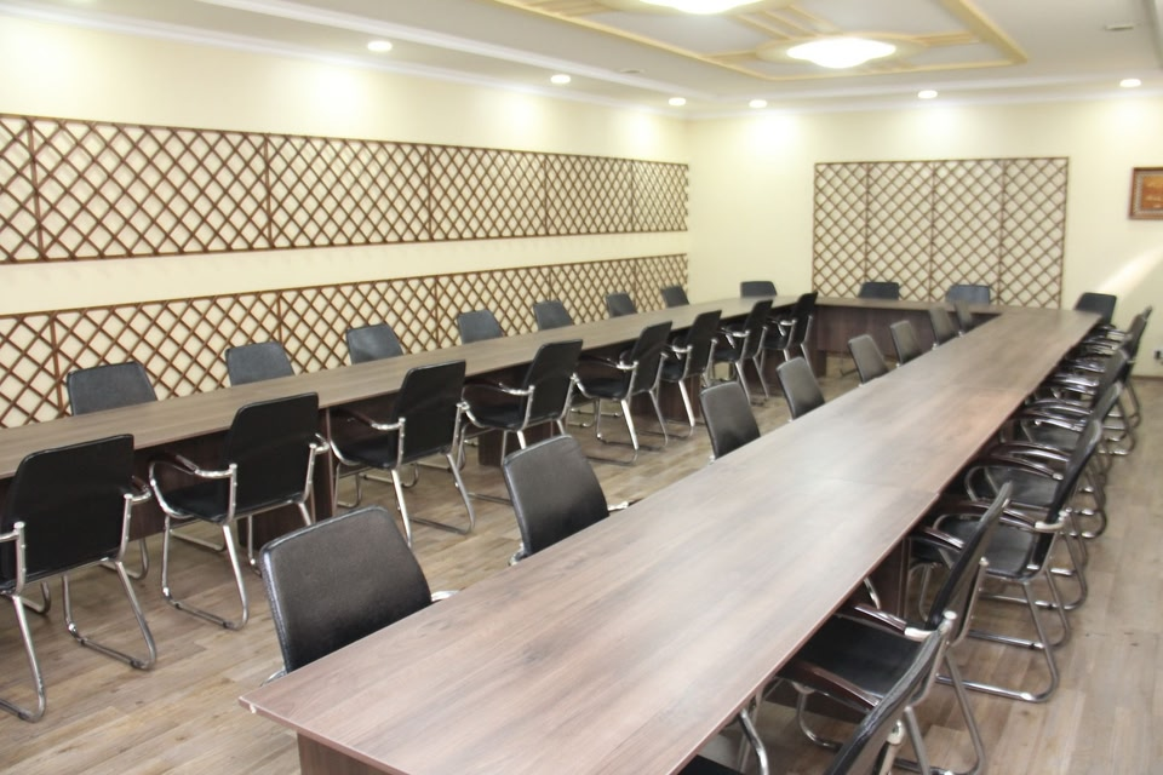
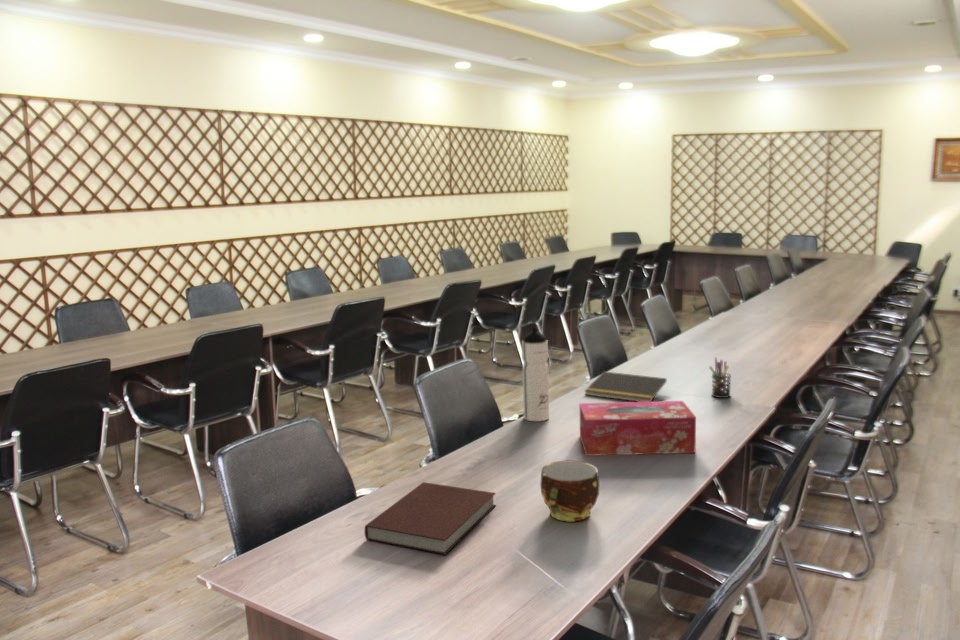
+ water bottle (535, 373)
+ tissue box (635, 427)
+ notebook (433, 515)
+ notepad (625, 386)
+ cup (570, 493)
+ pen holder (718, 377)
